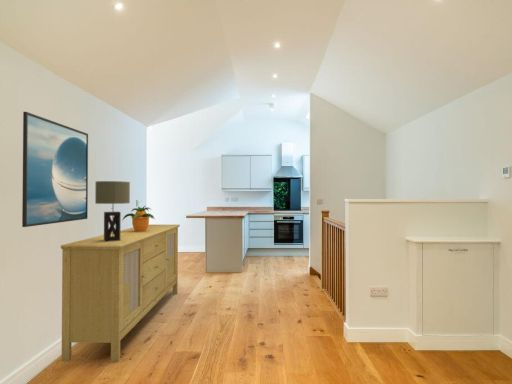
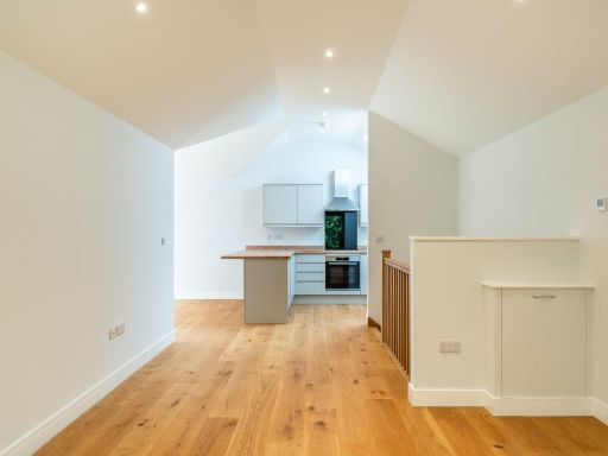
- potted plant (141, 218)
- table lamp (113, 210)
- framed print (60, 173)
- sideboard (136, 275)
